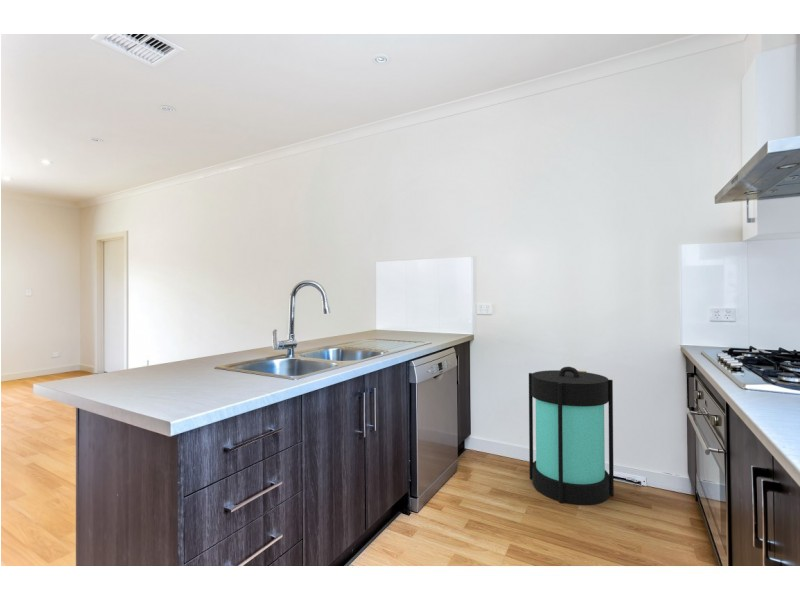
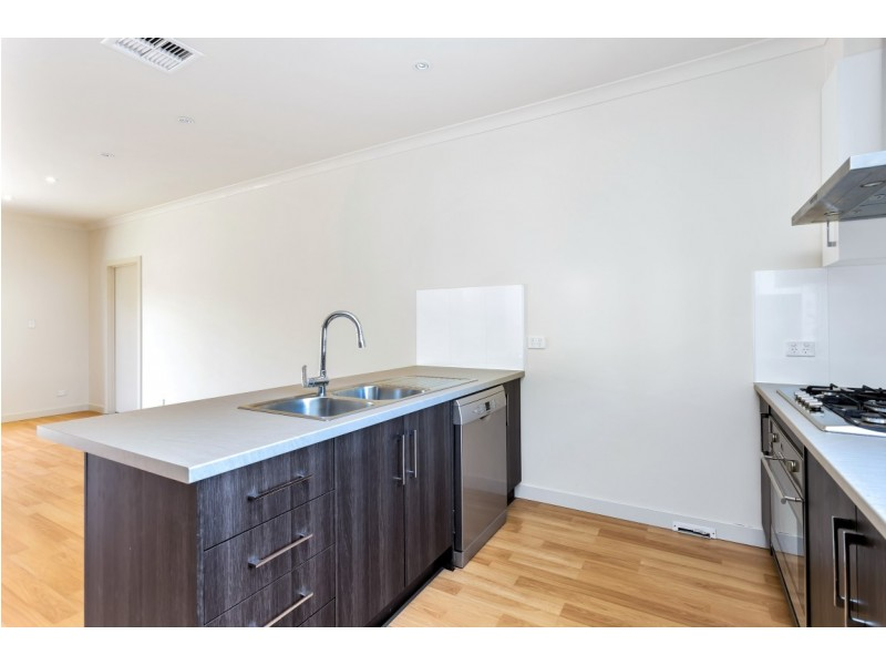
- lantern (569, 426)
